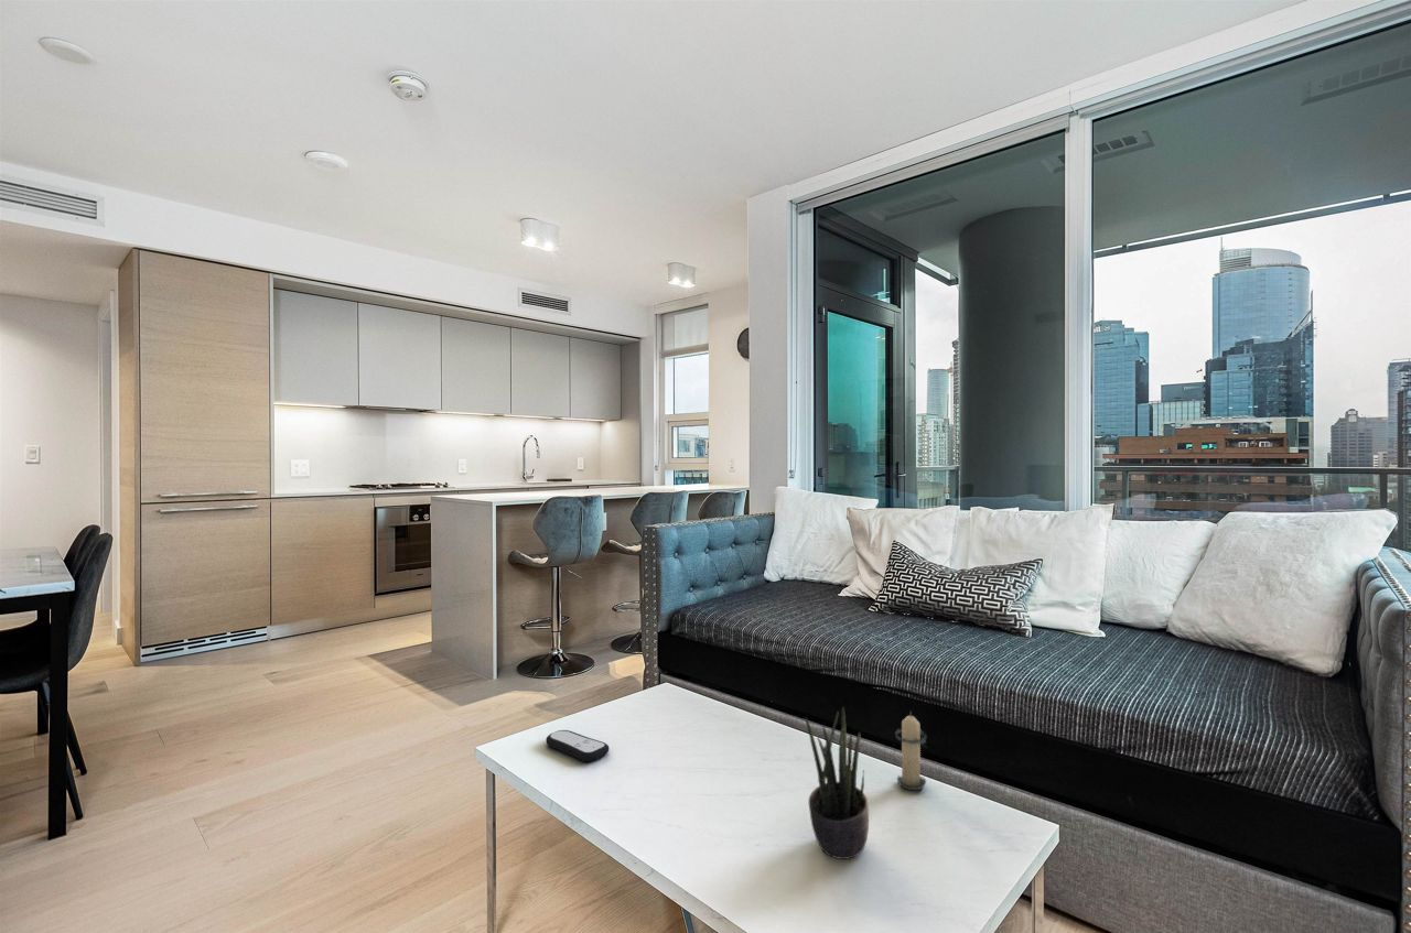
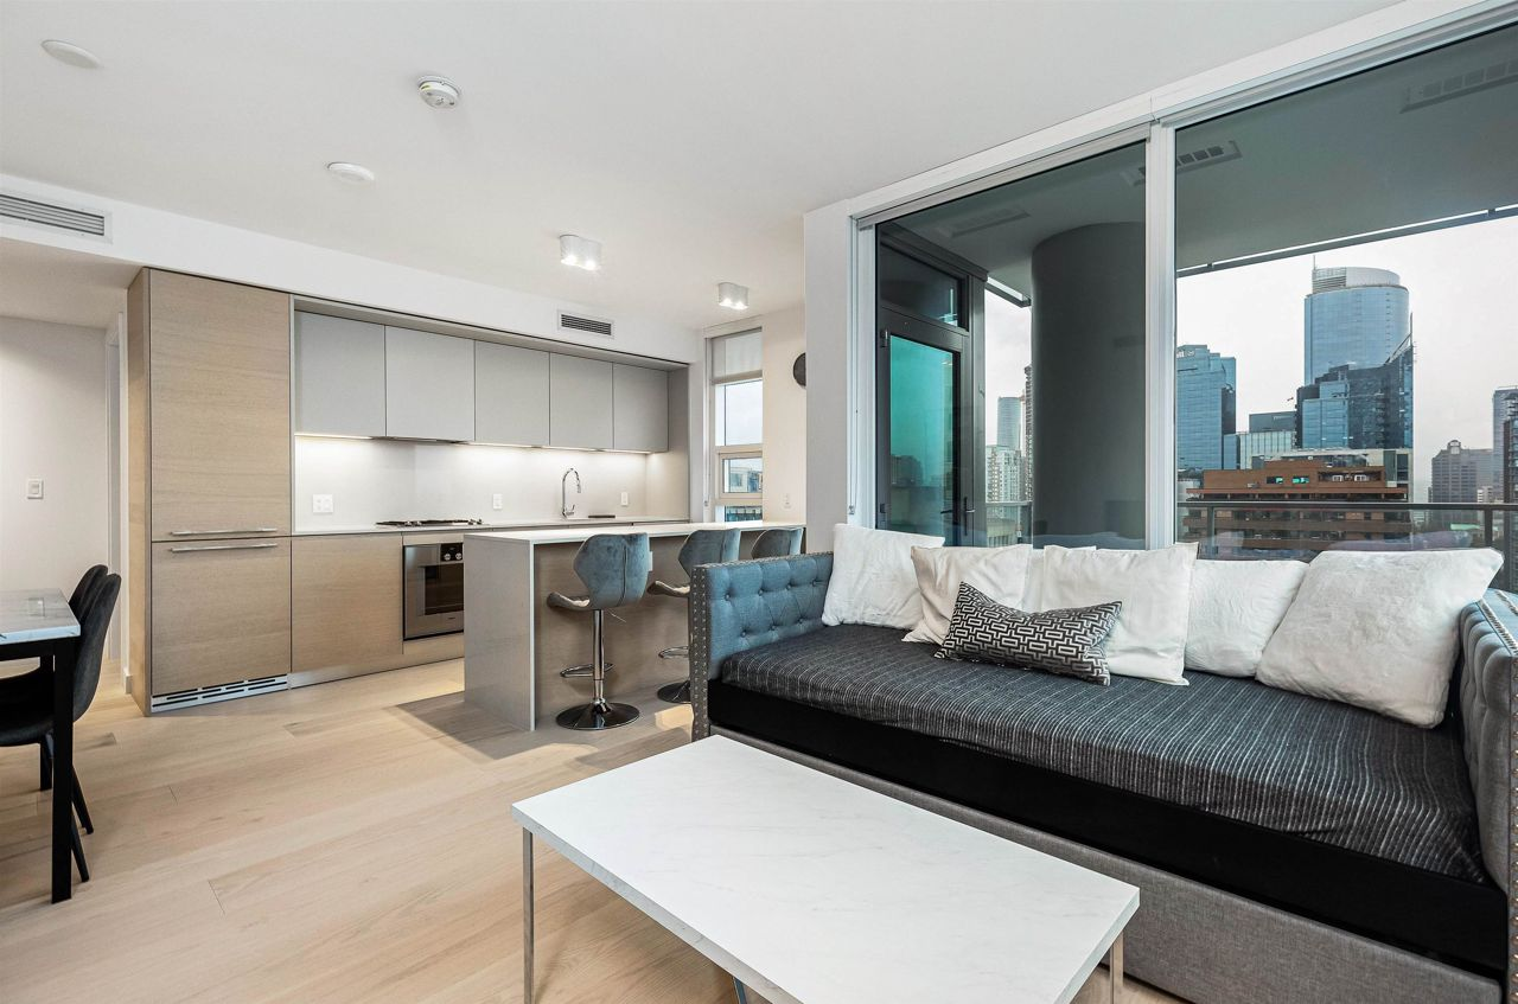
- candle (911, 748)
- remote control (575, 744)
- potted plant (836, 779)
